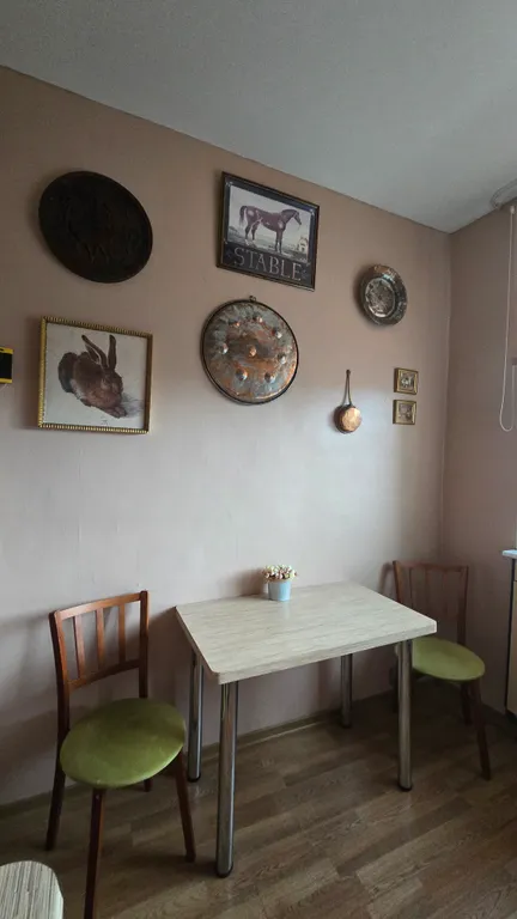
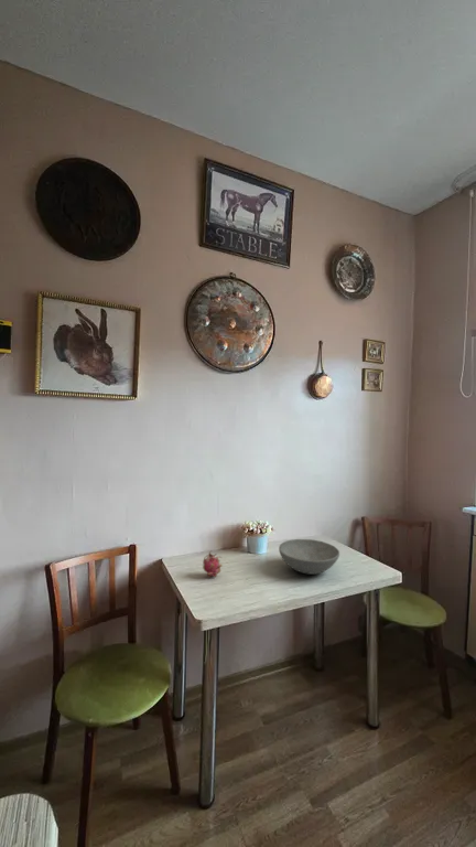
+ bowl (307, 558)
+ fruit (212, 562)
